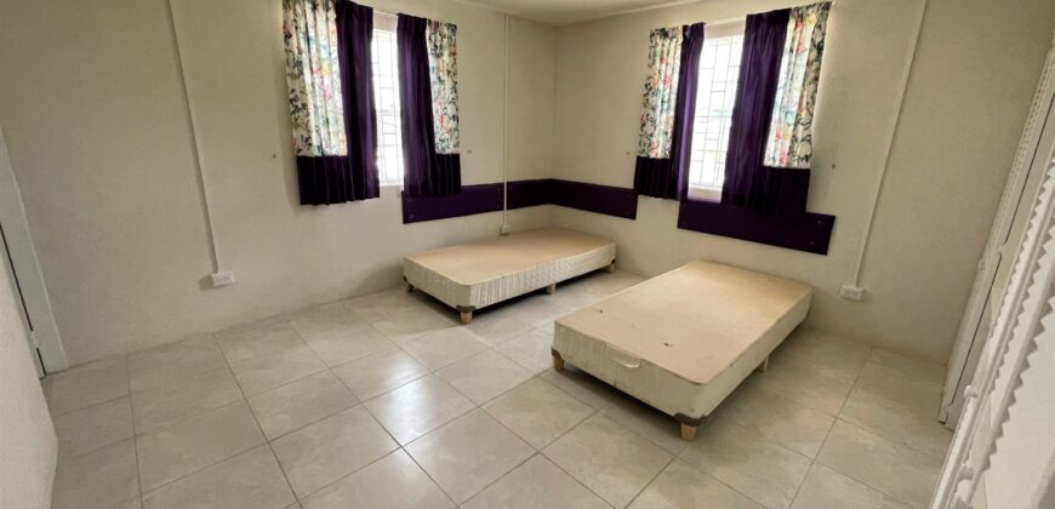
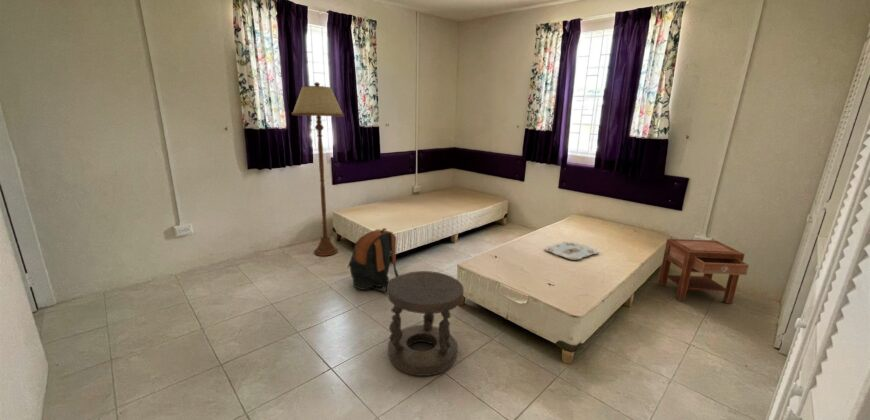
+ backpack (377, 255)
+ stool (425, 320)
+ floor lamp (321, 171)
+ nightstand (701, 271)
+ serving tray (571, 250)
